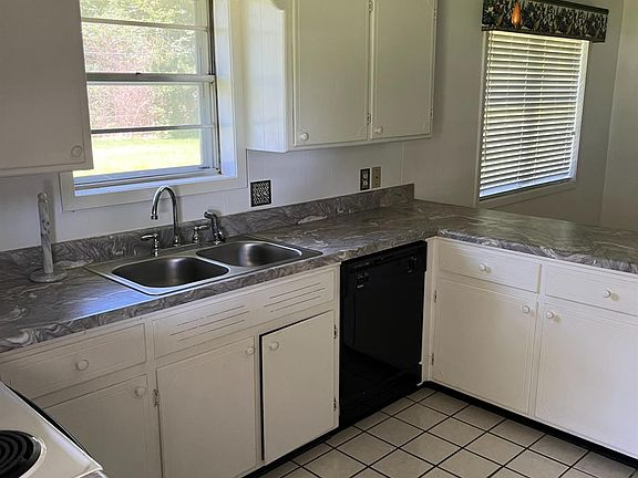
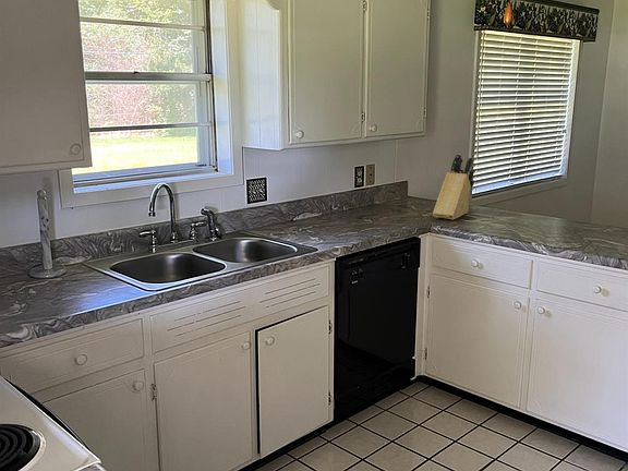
+ knife block (455, 185)
